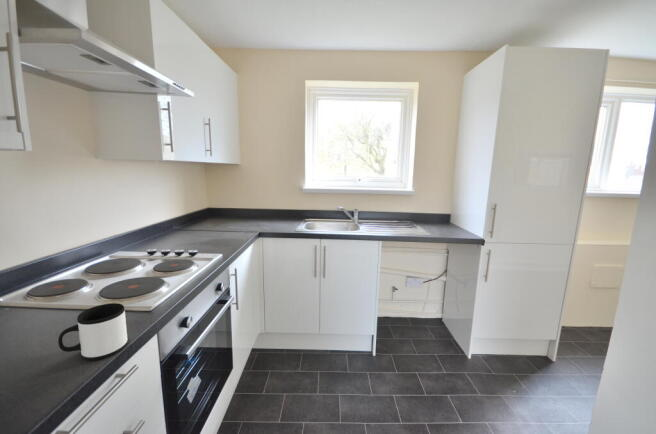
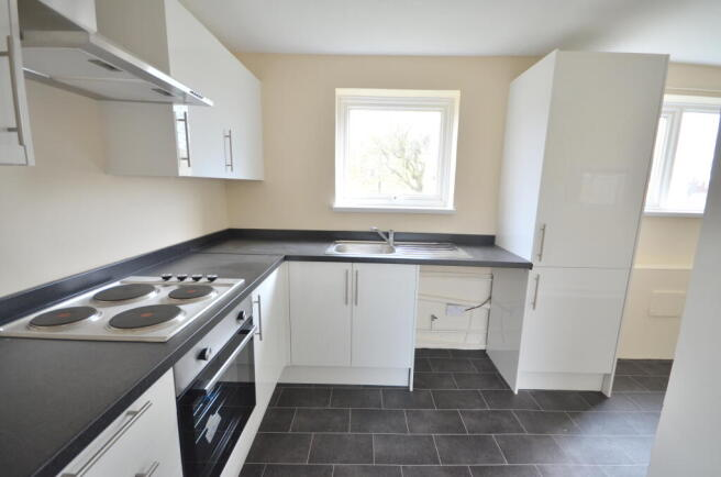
- mug (94, 332)
